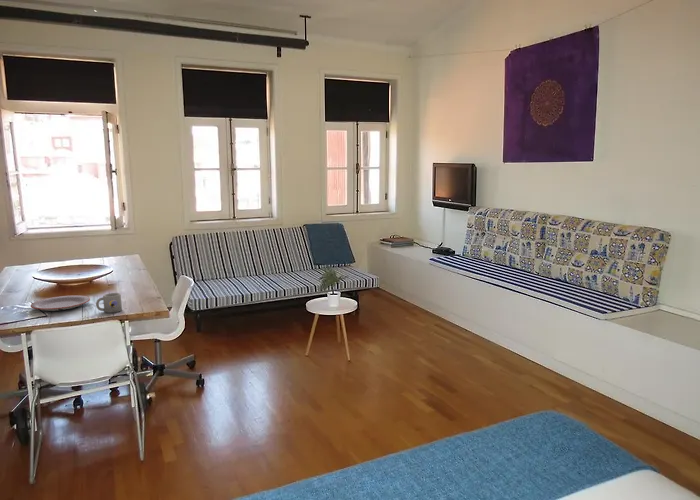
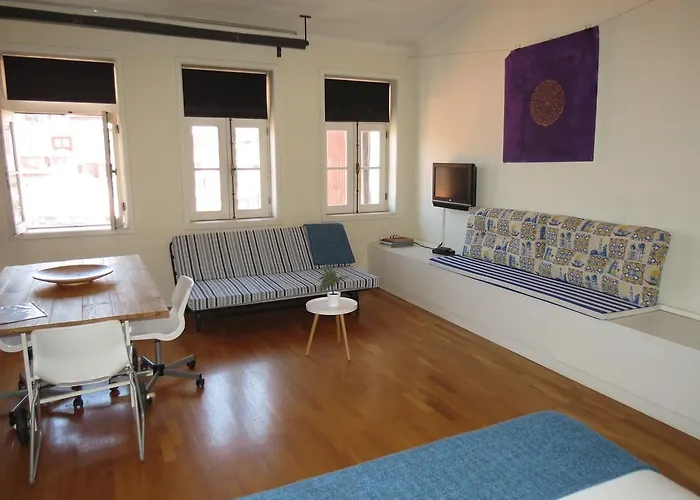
- mug (108, 303)
- plate (61, 303)
